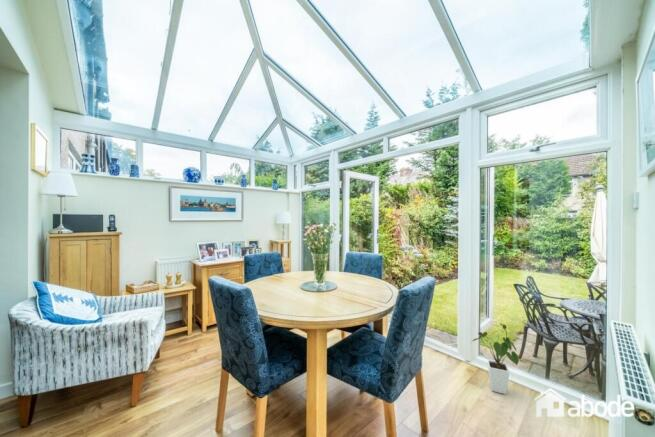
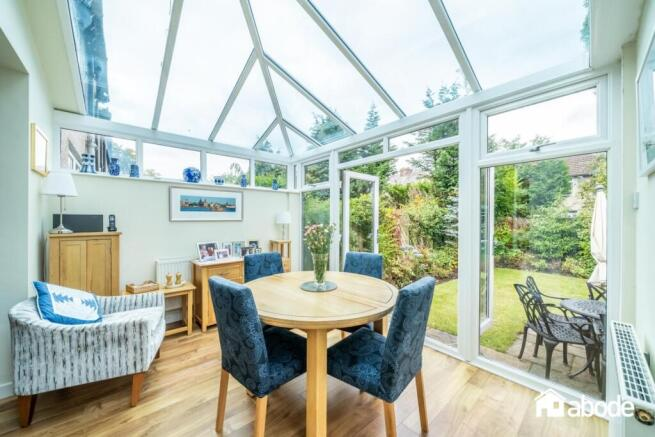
- house plant (494, 358)
